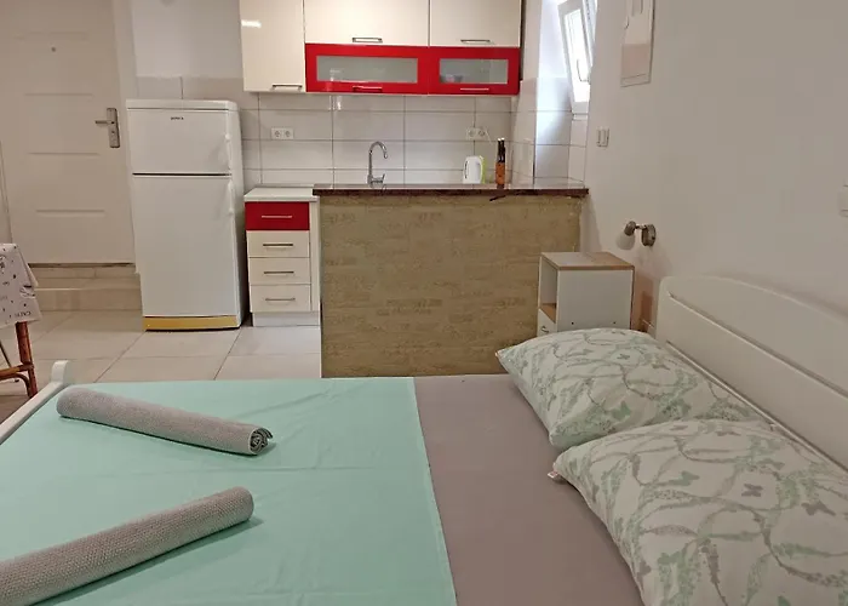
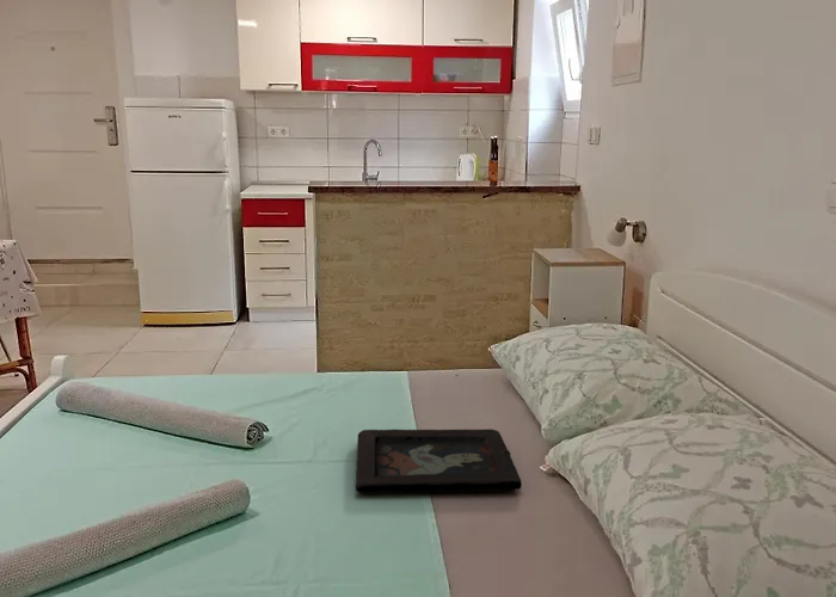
+ decorative tray (434, 458)
